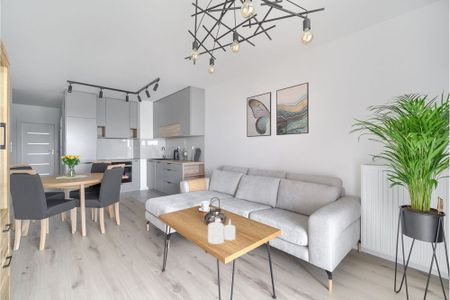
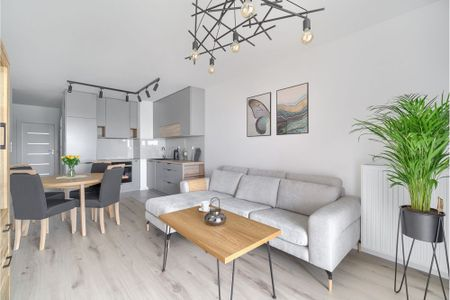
- candle (221, 227)
